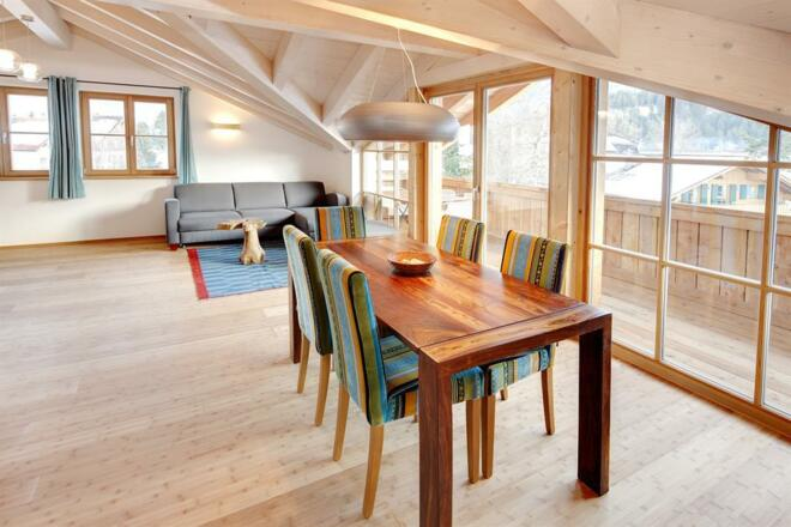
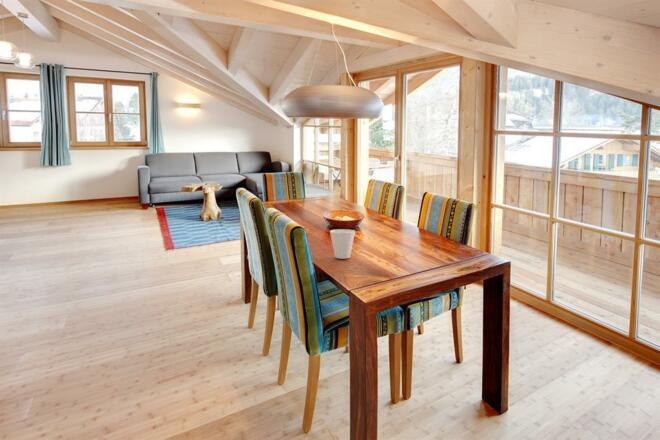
+ cup (342, 244)
